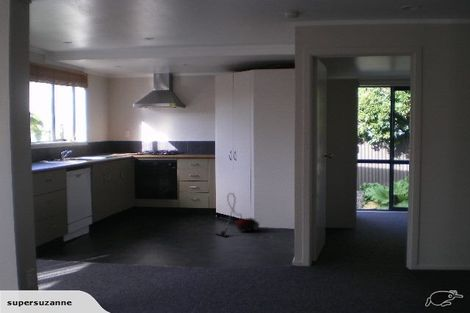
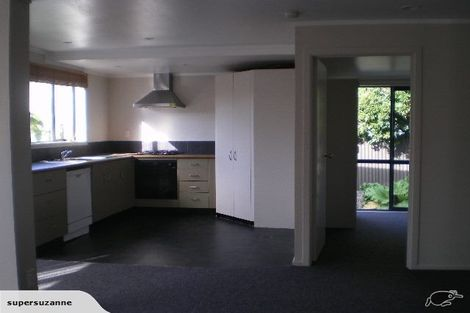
- vacuum cleaner (235, 212)
